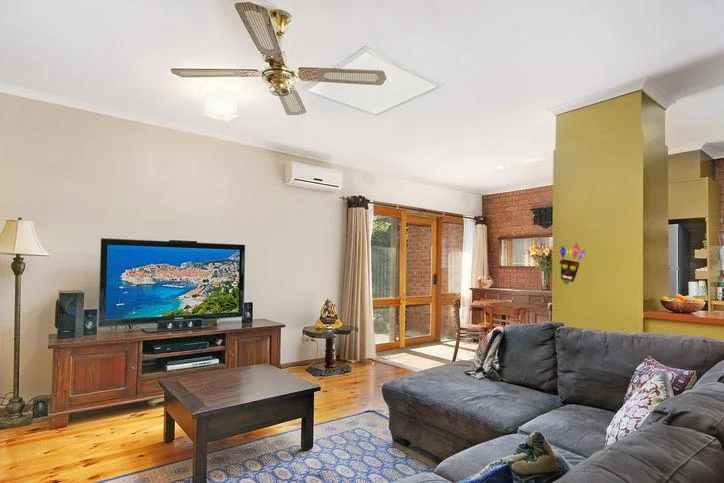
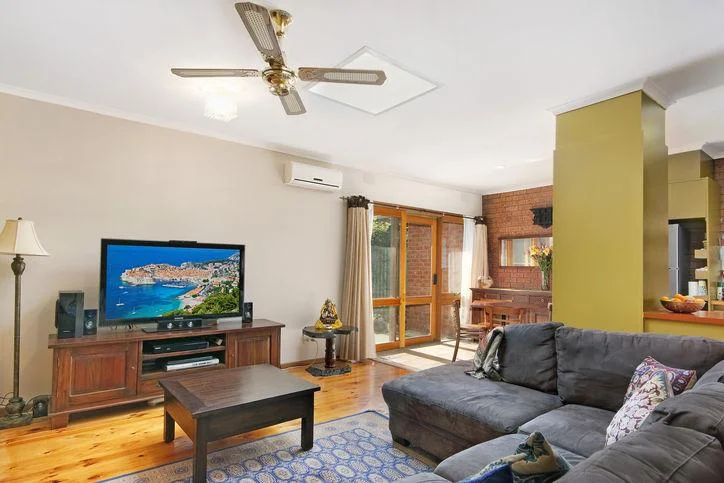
- decorative mask (571, 264)
